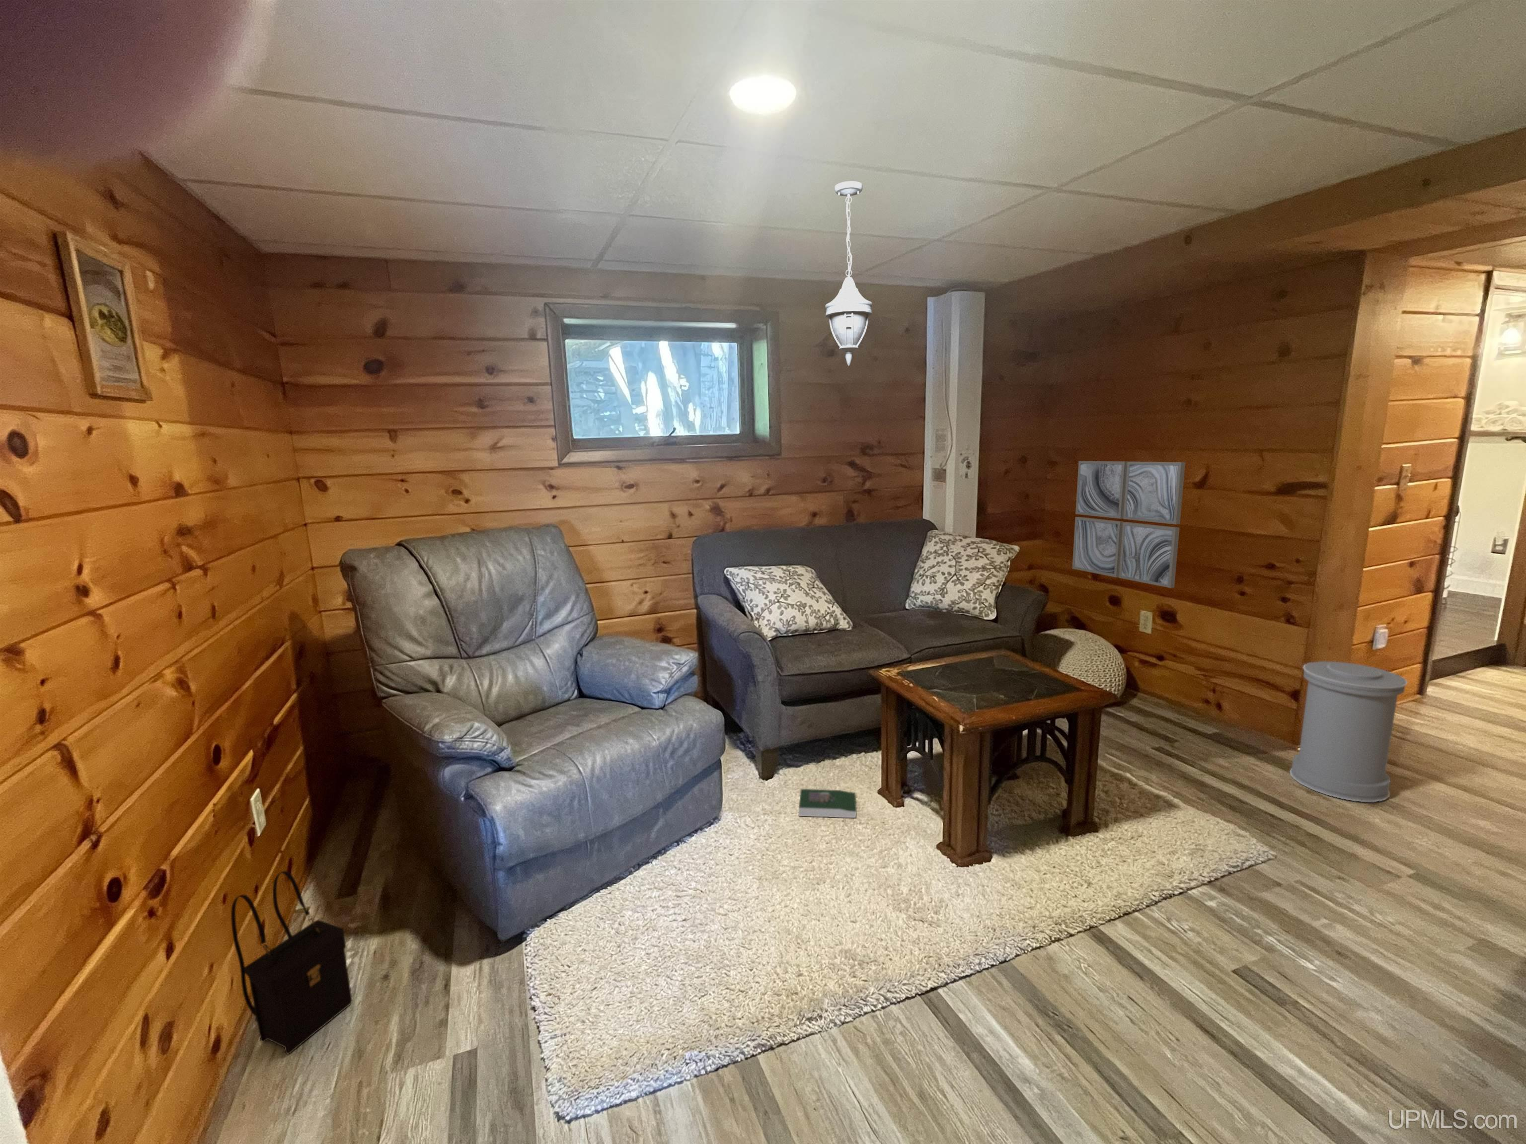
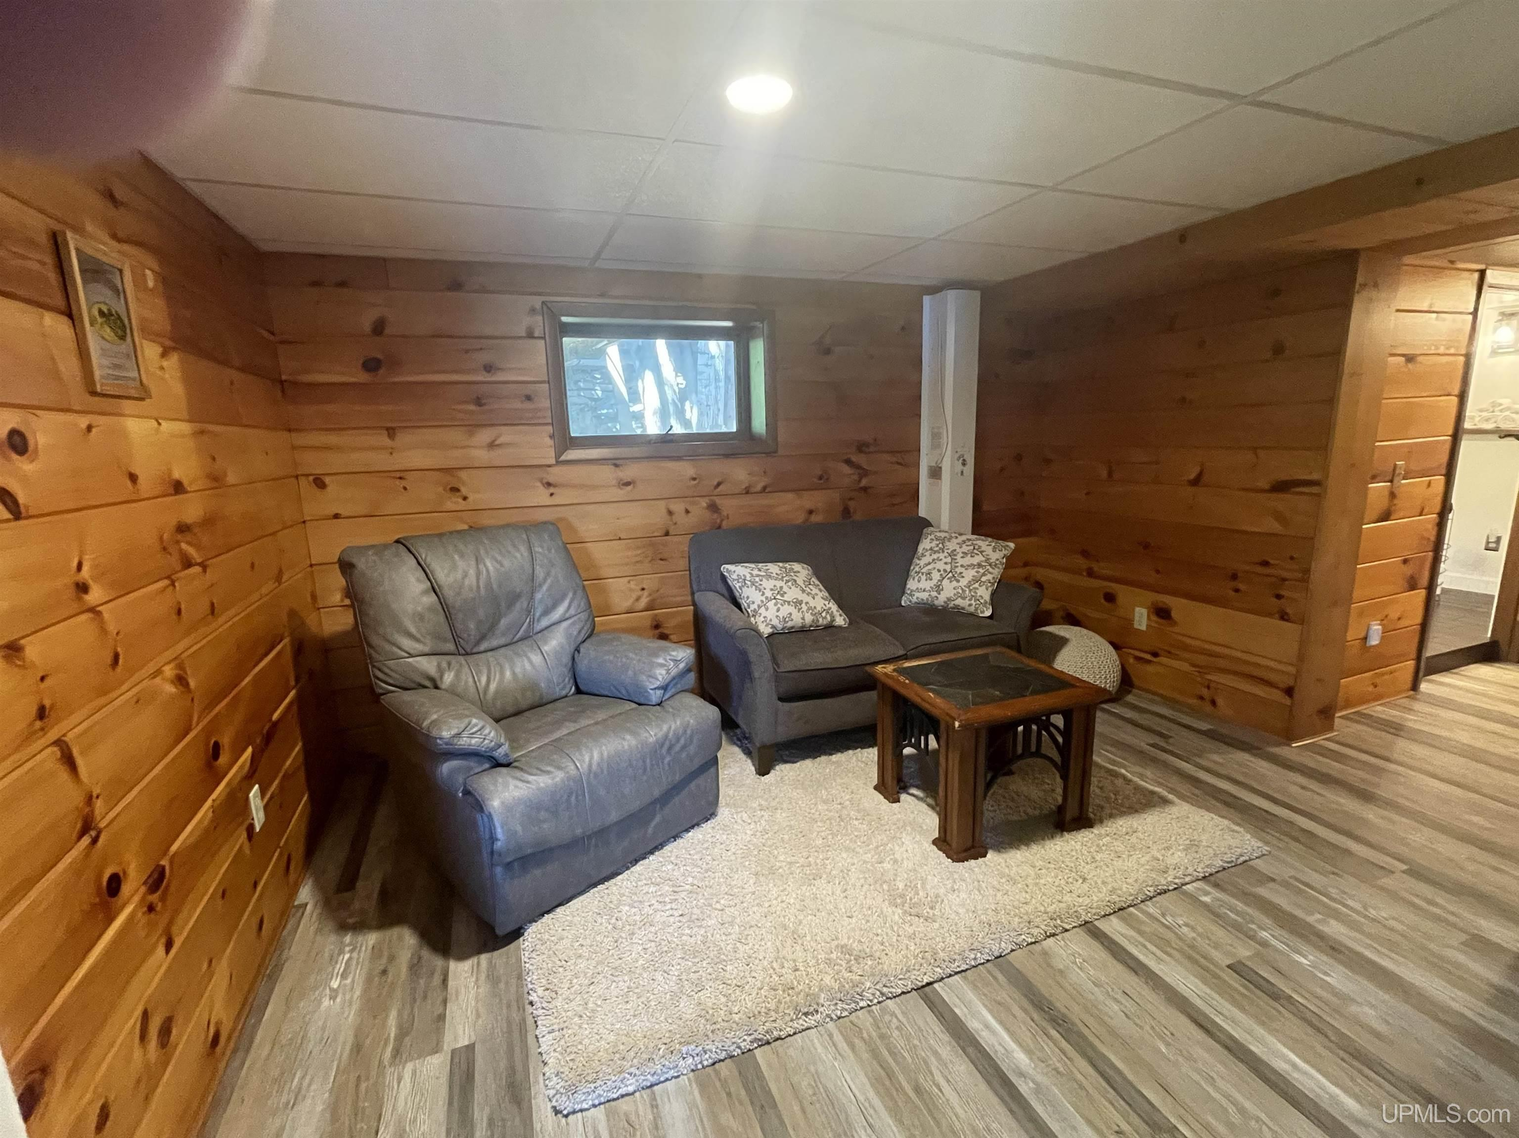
- book (828, 800)
- trash can (1346, 727)
- pendant light (848, 278)
- wall art (1122, 522)
- satchel (286, 953)
